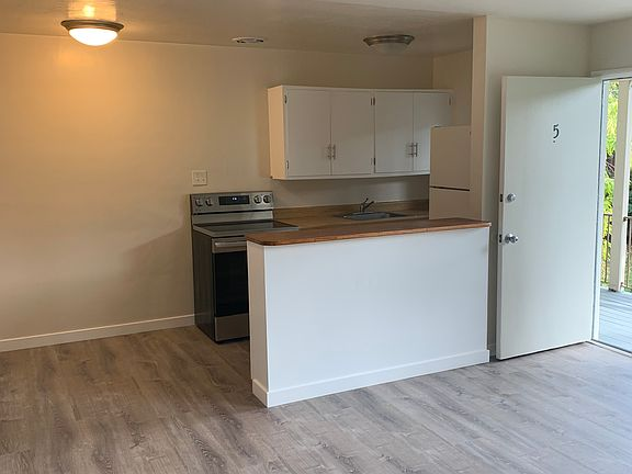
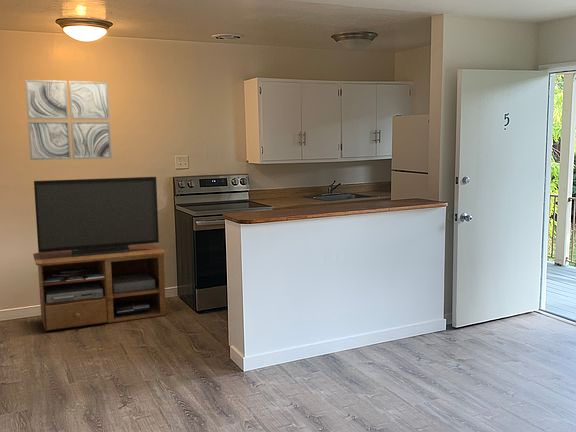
+ wall art (68, 121)
+ tv stand (100, 248)
